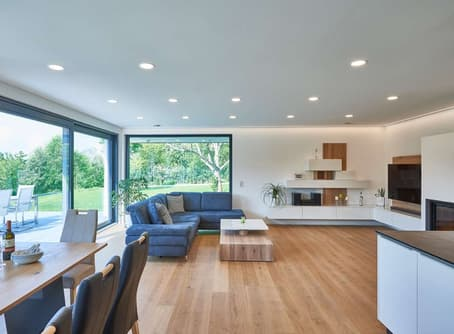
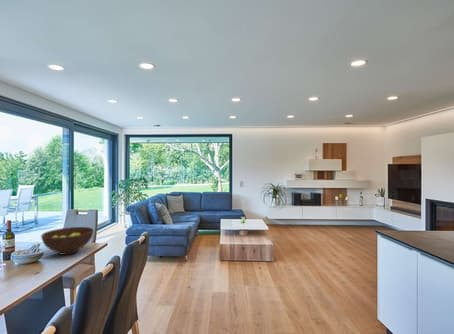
+ fruit bowl (68, 242)
